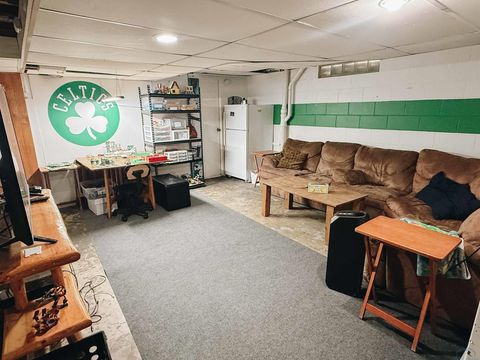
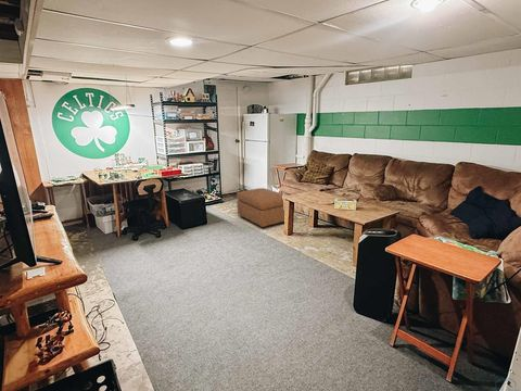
+ ottoman (263, 205)
